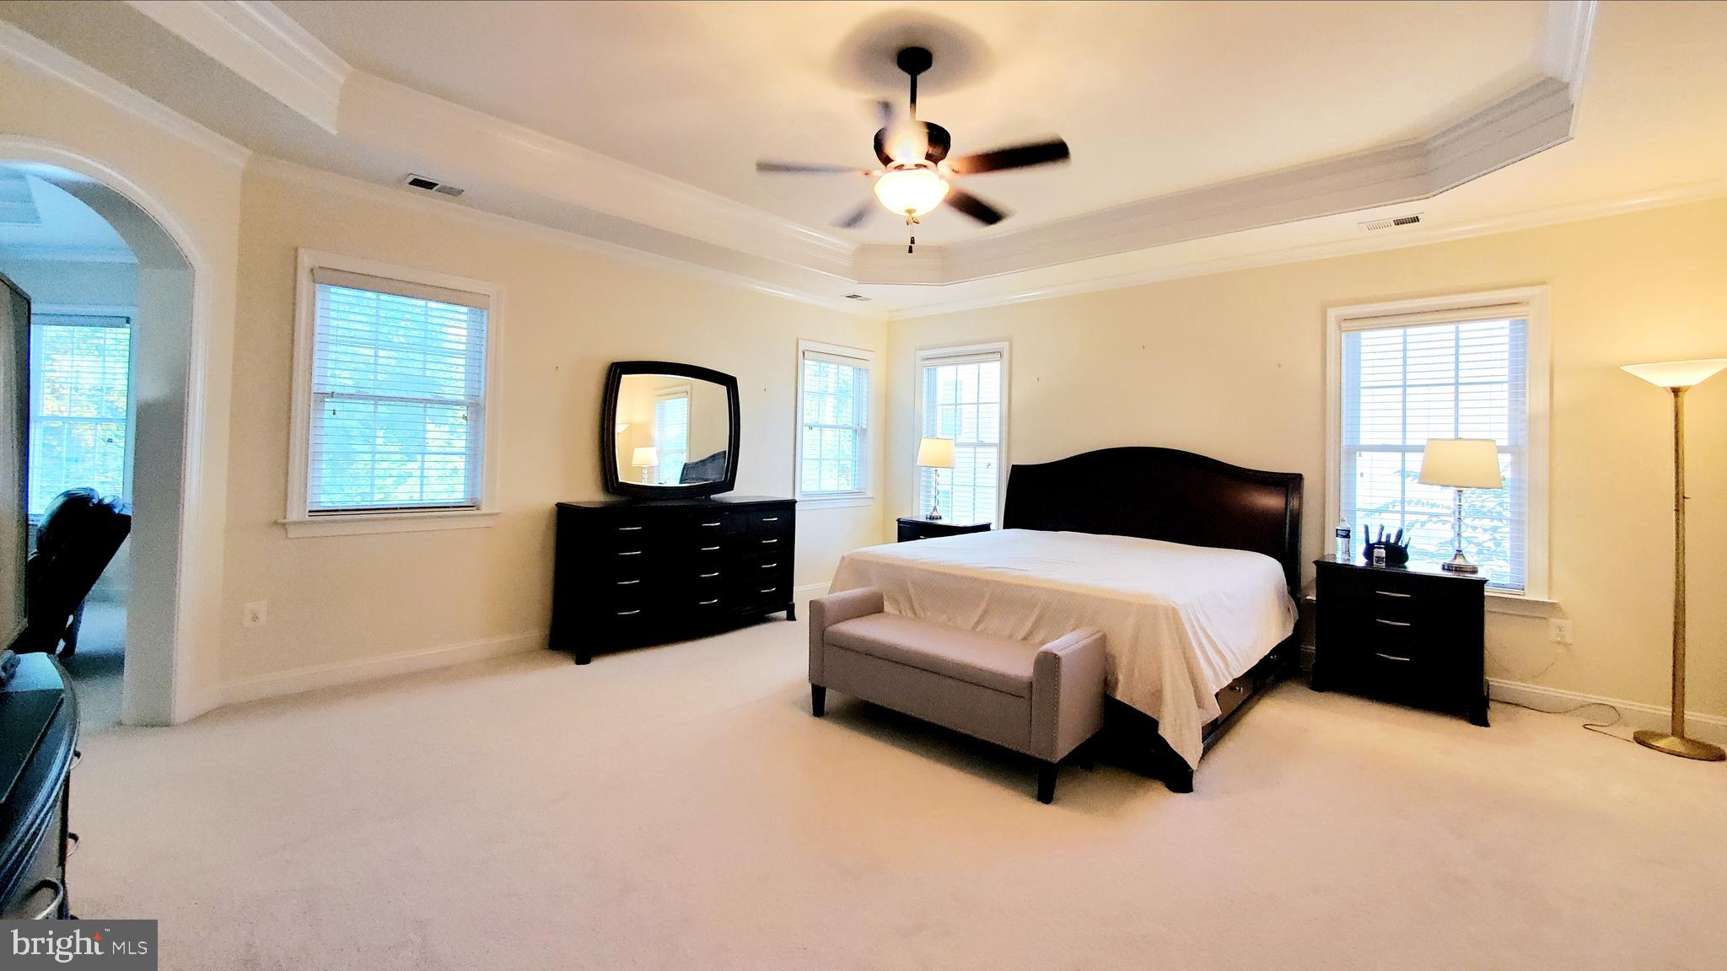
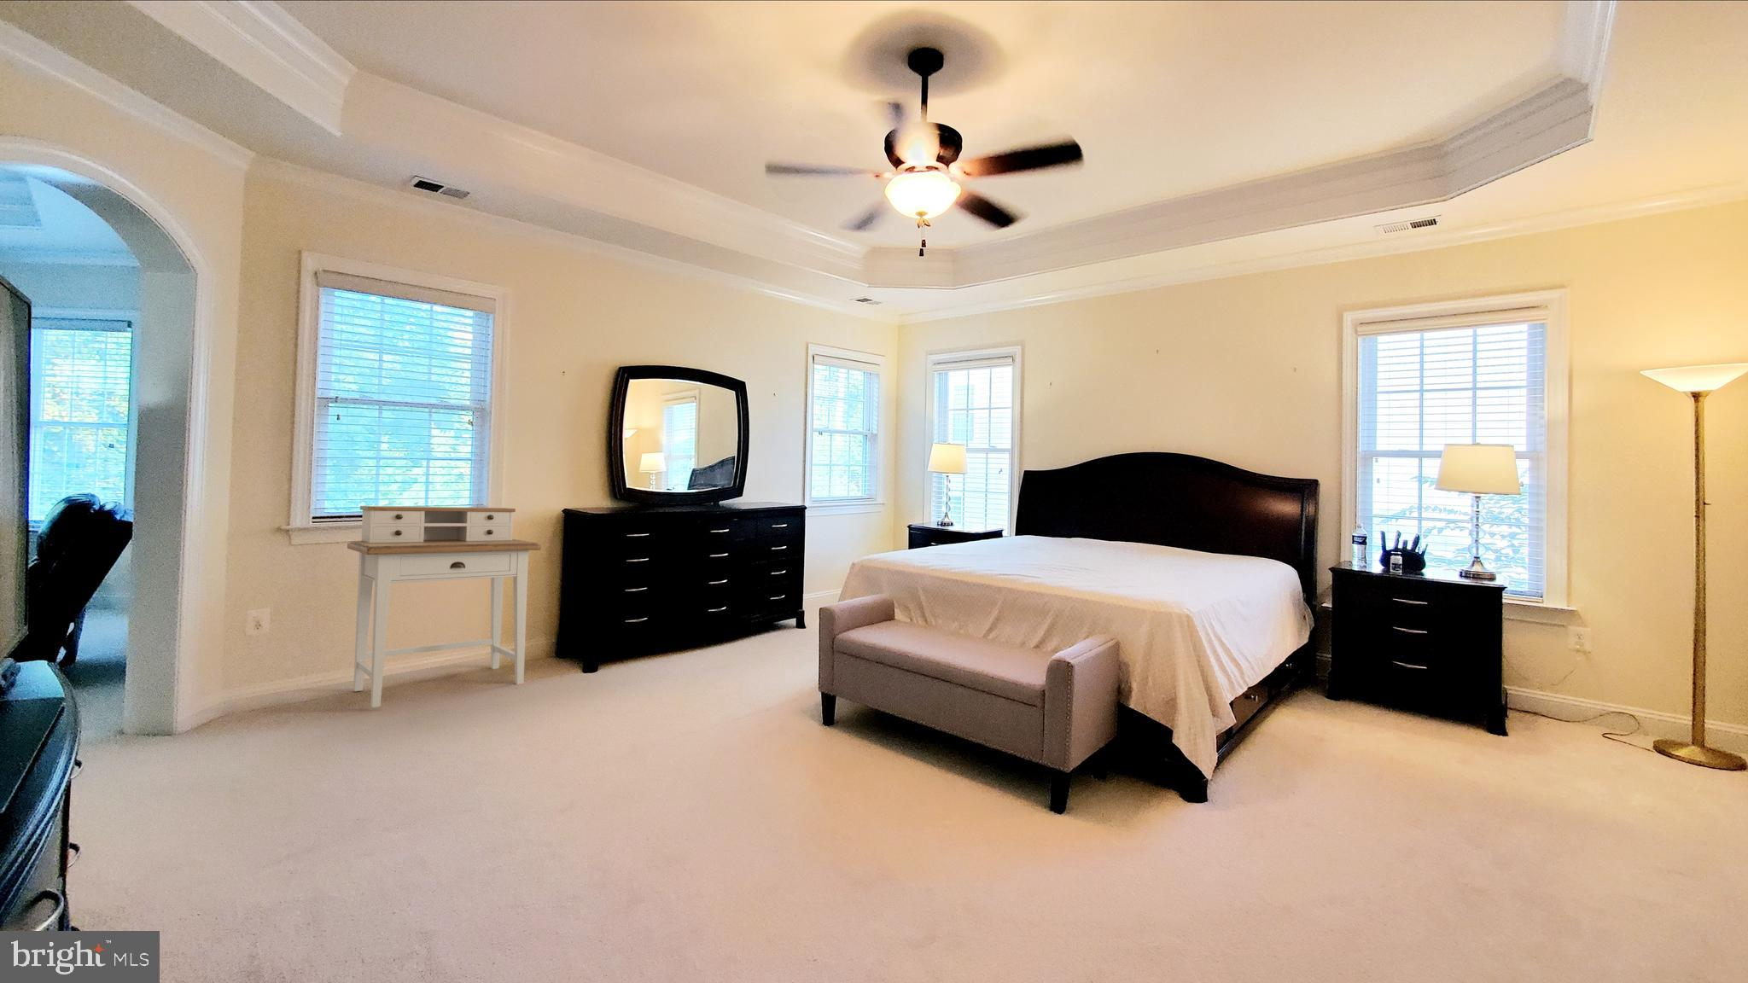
+ desk (444, 580)
